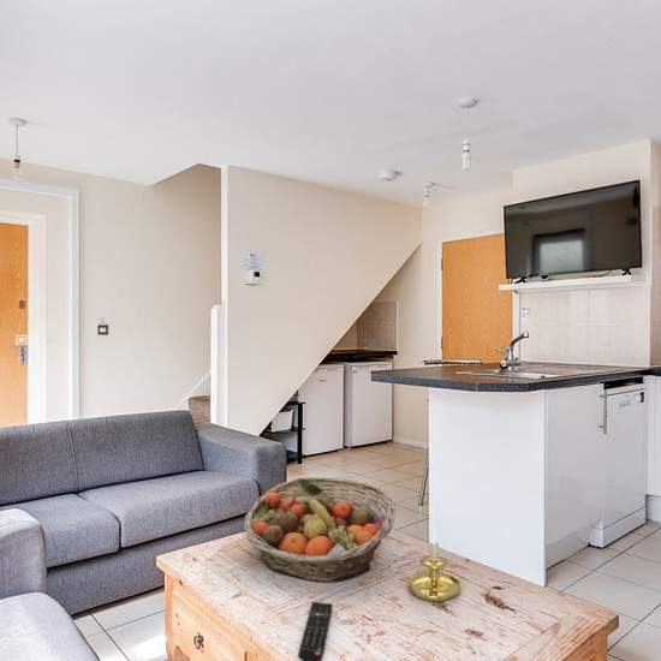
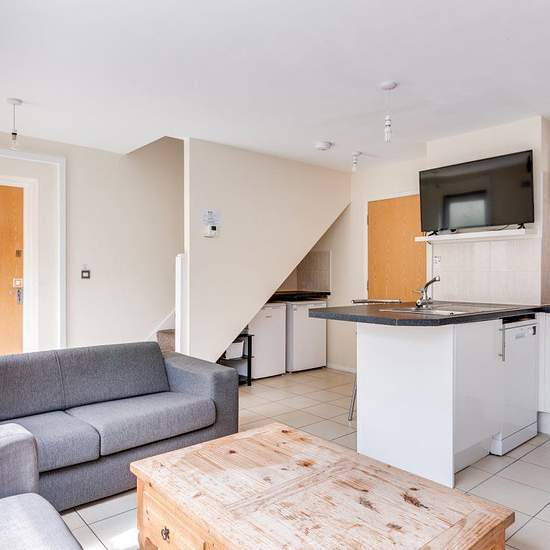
- remote control (316, 630)
- fruit basket (318, 525)
- candle holder (433, 560)
